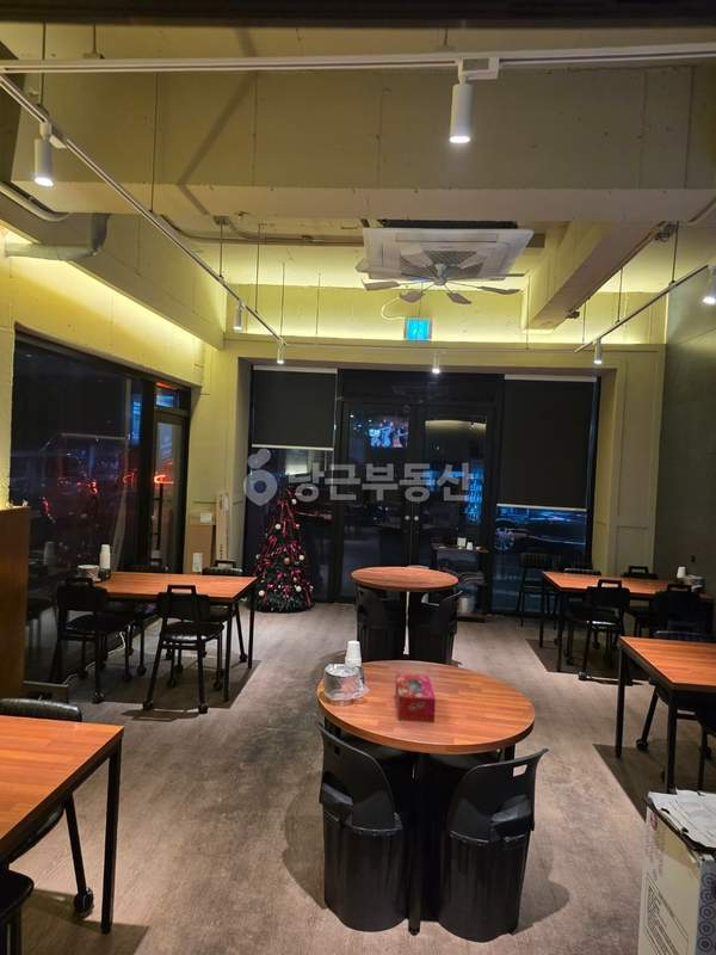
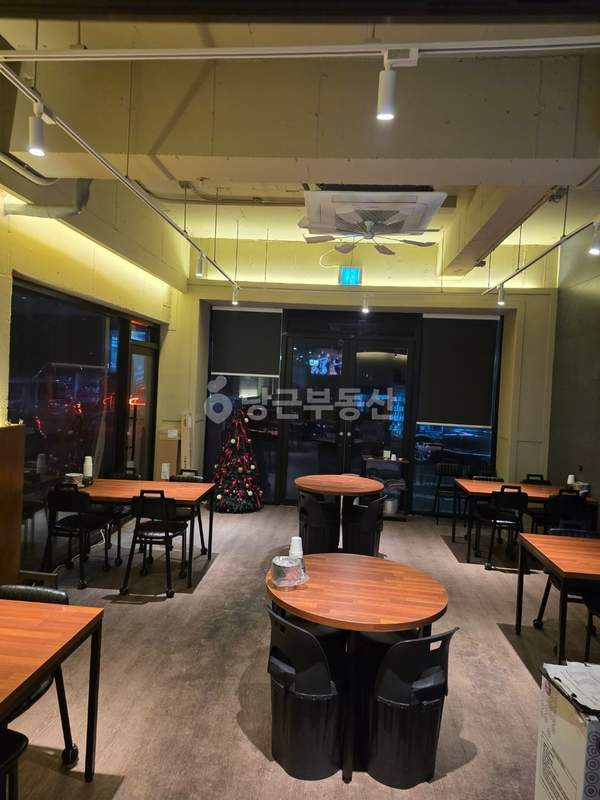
- tissue box (414, 696)
